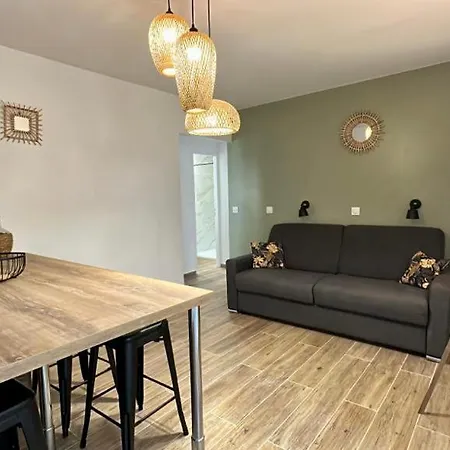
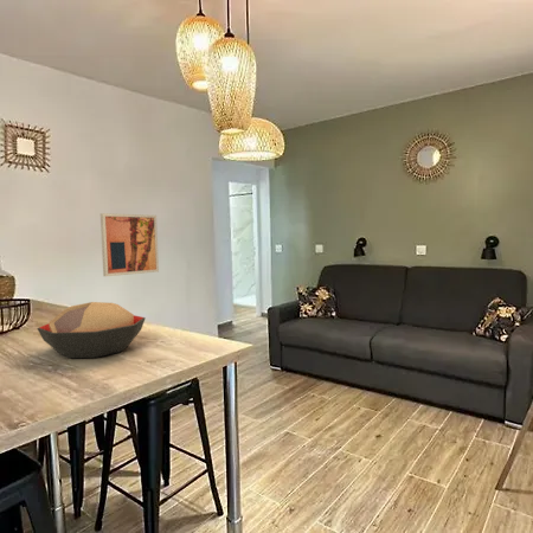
+ decorative bowl (94, 326)
+ wall art (130, 244)
